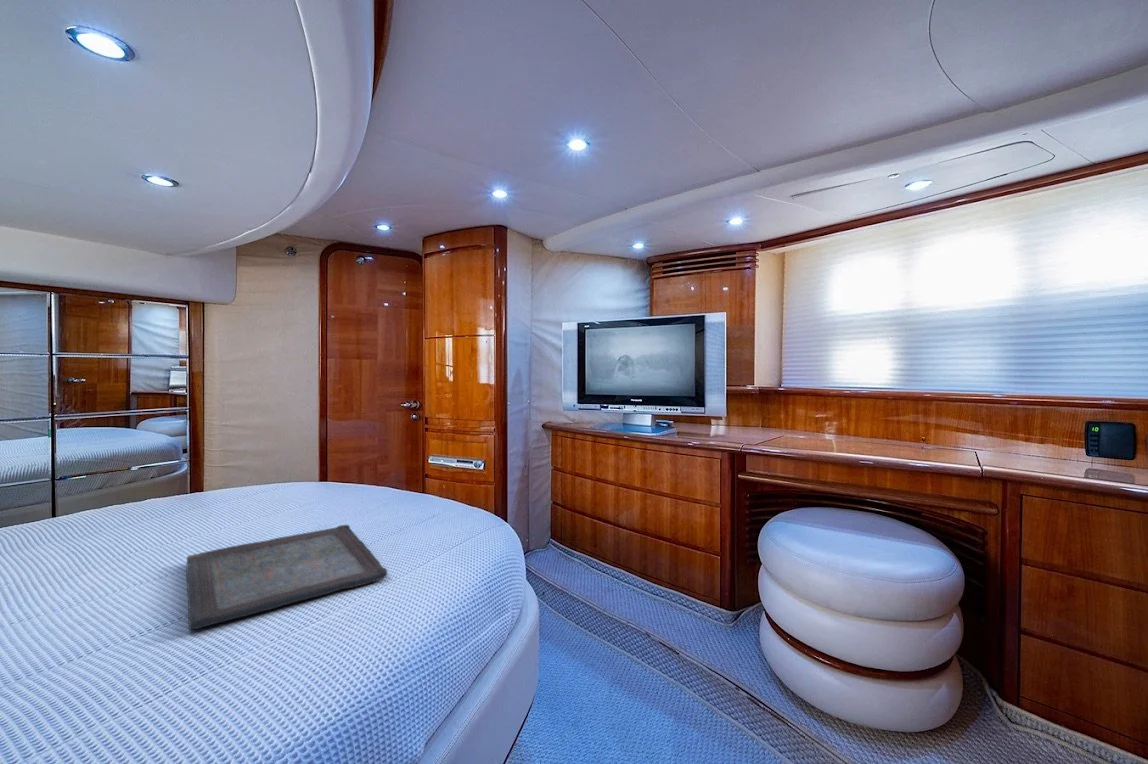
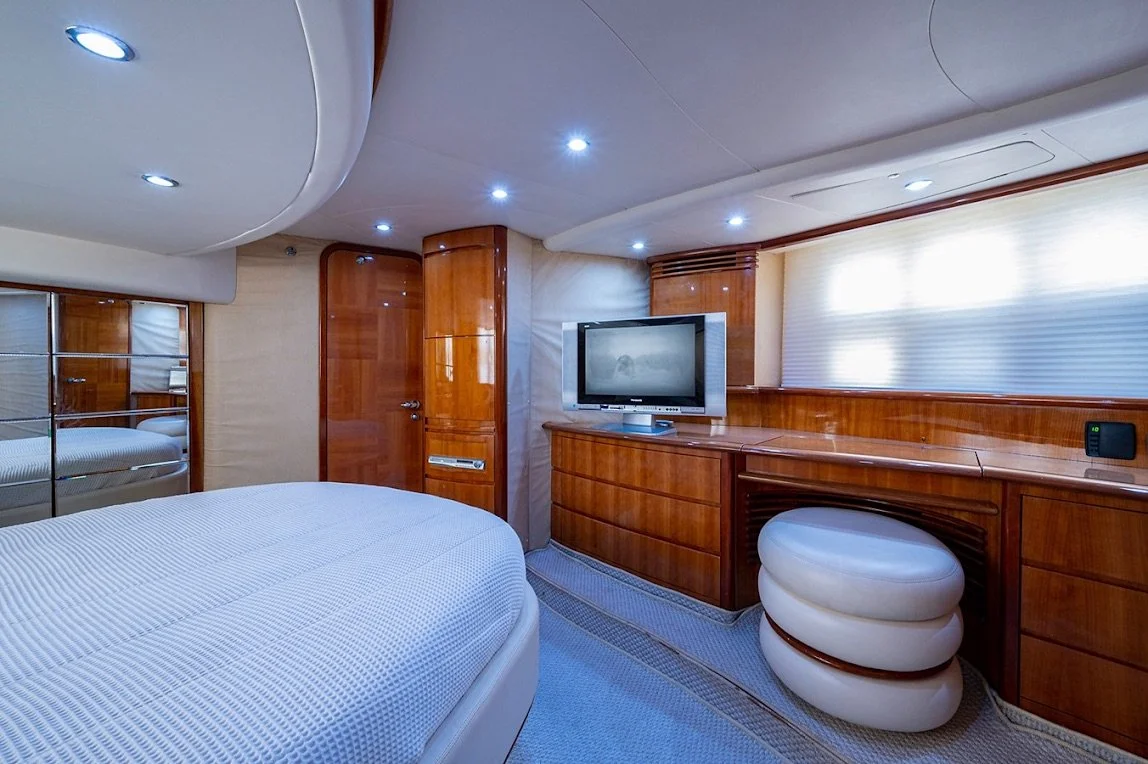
- serving tray (284, 565)
